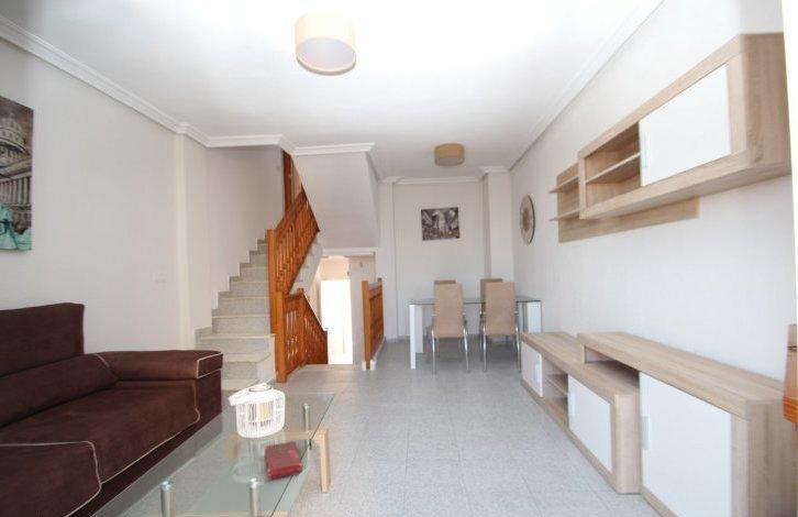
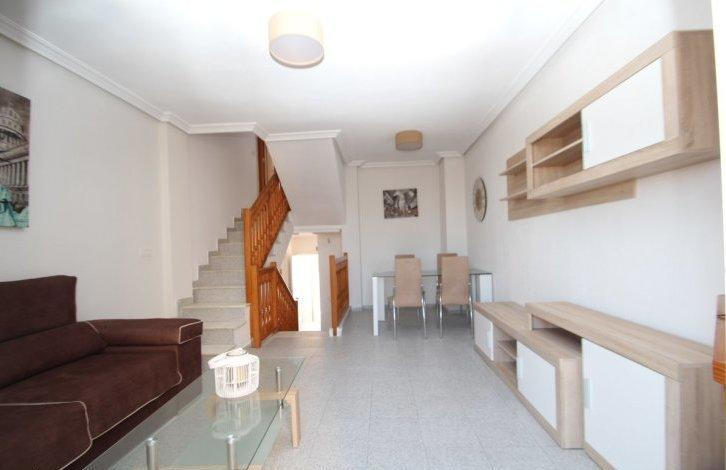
- book (282, 459)
